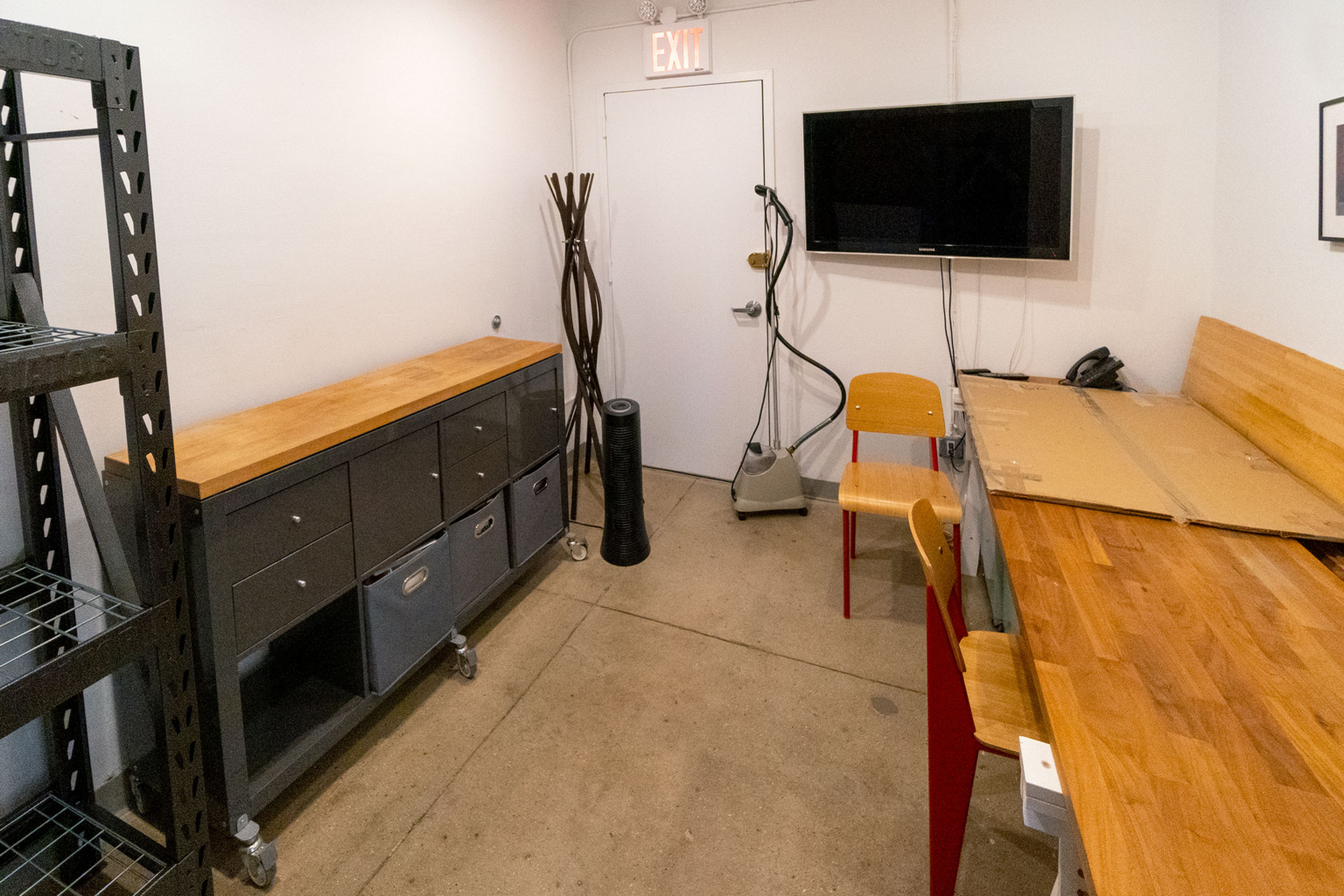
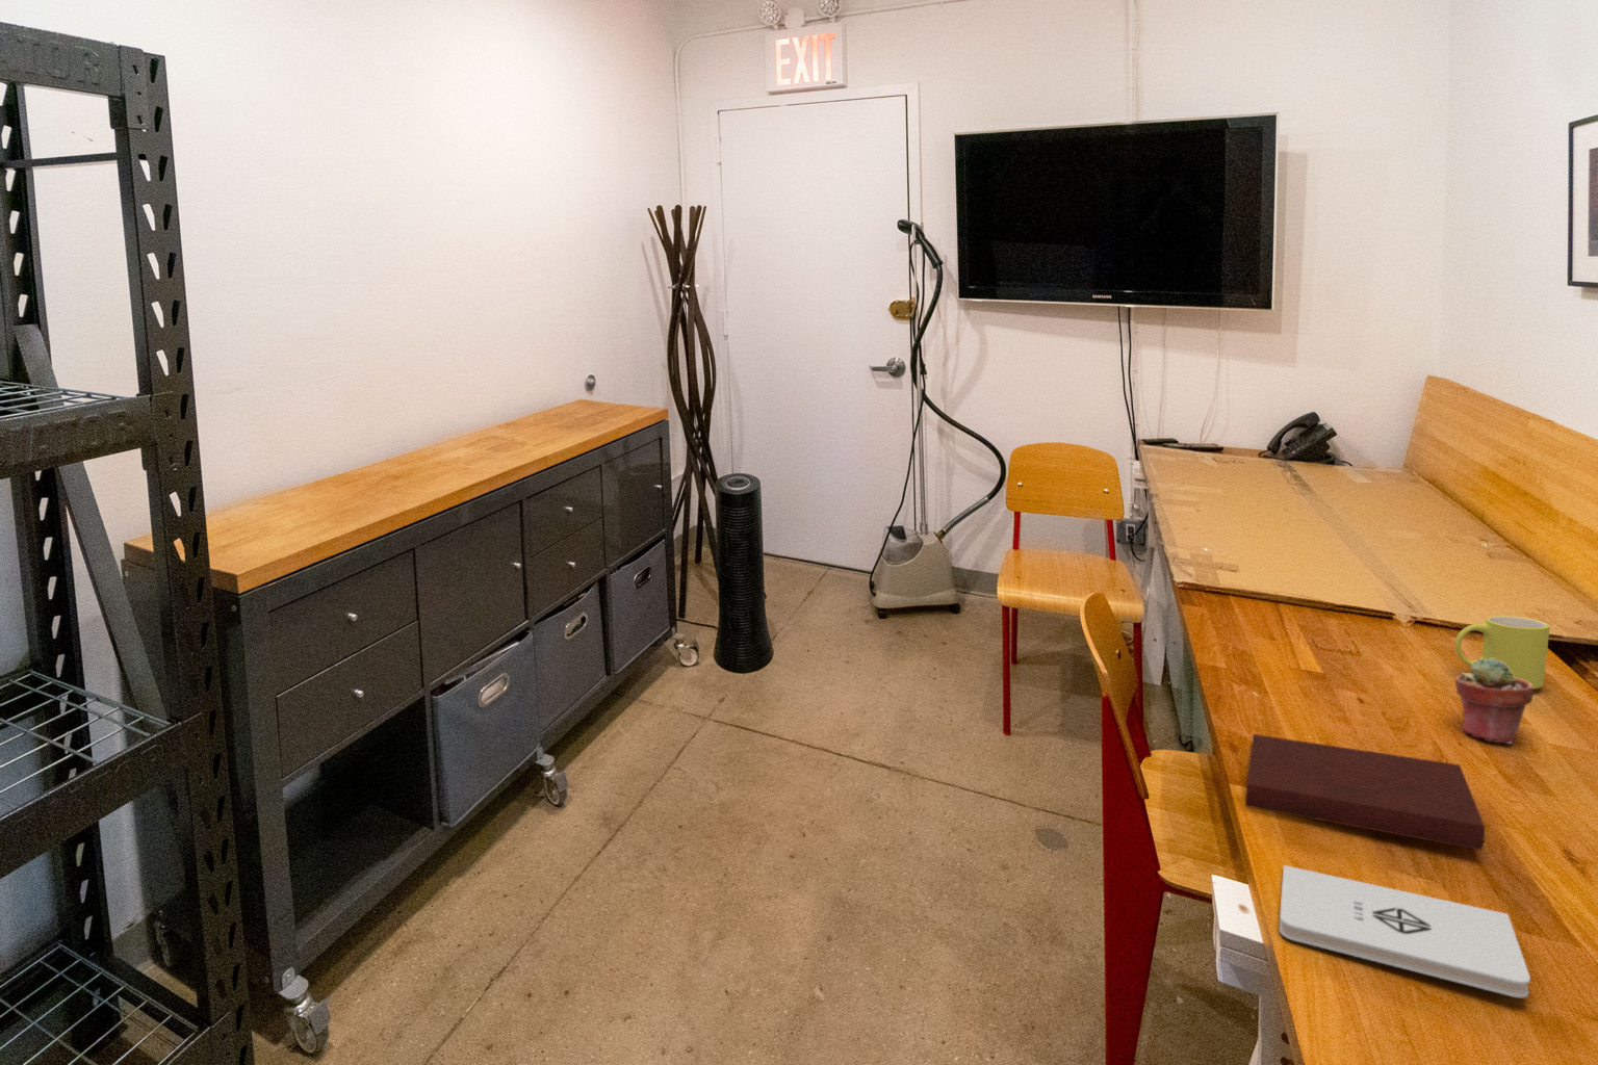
+ potted succulent (1492, 697)
+ notepad (1393, 925)
+ notebook (1353, 786)
+ mug (1499, 651)
